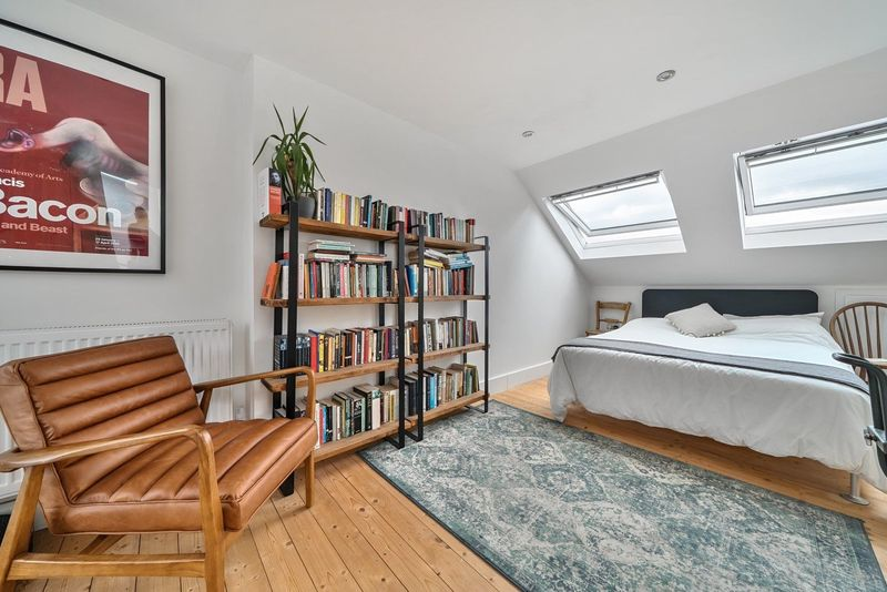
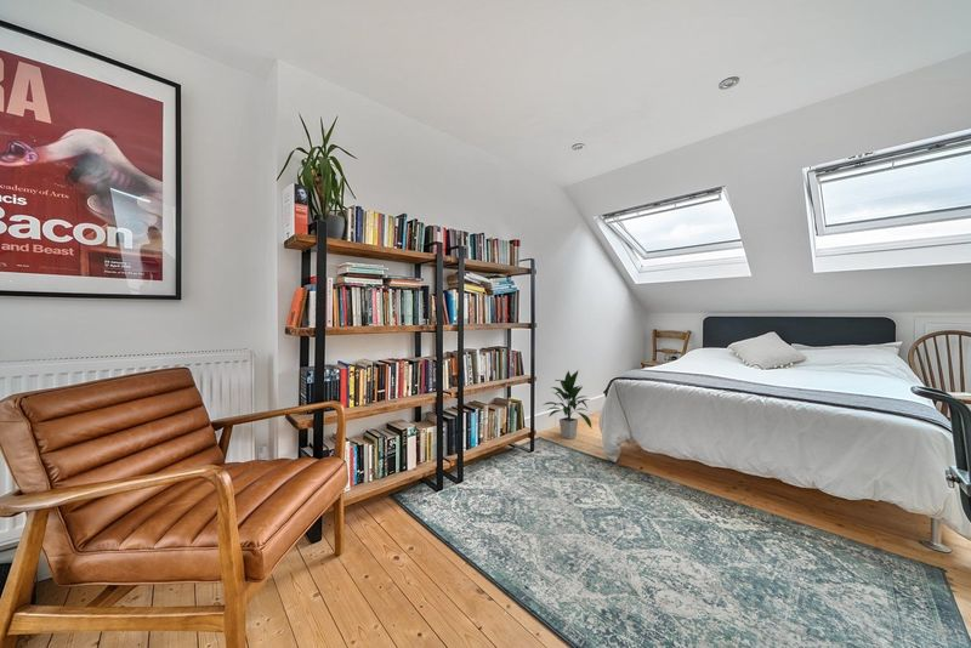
+ indoor plant (569, 404)
